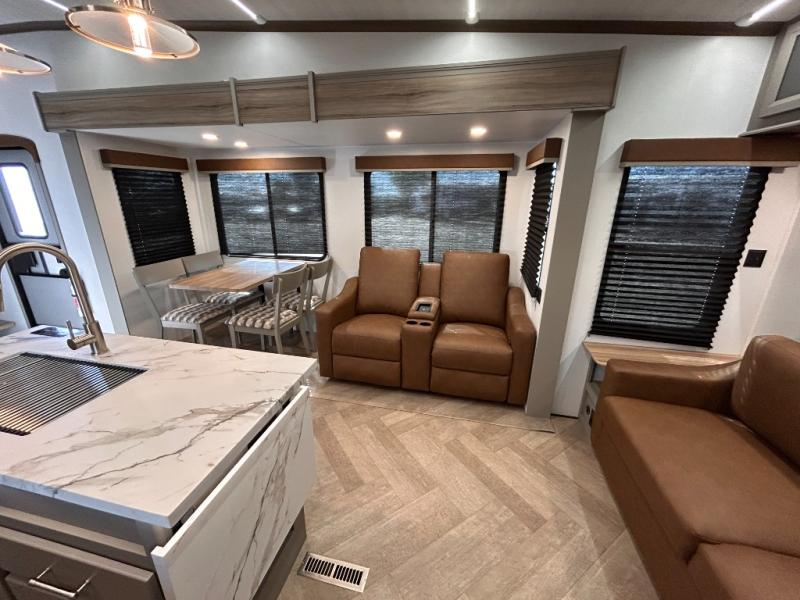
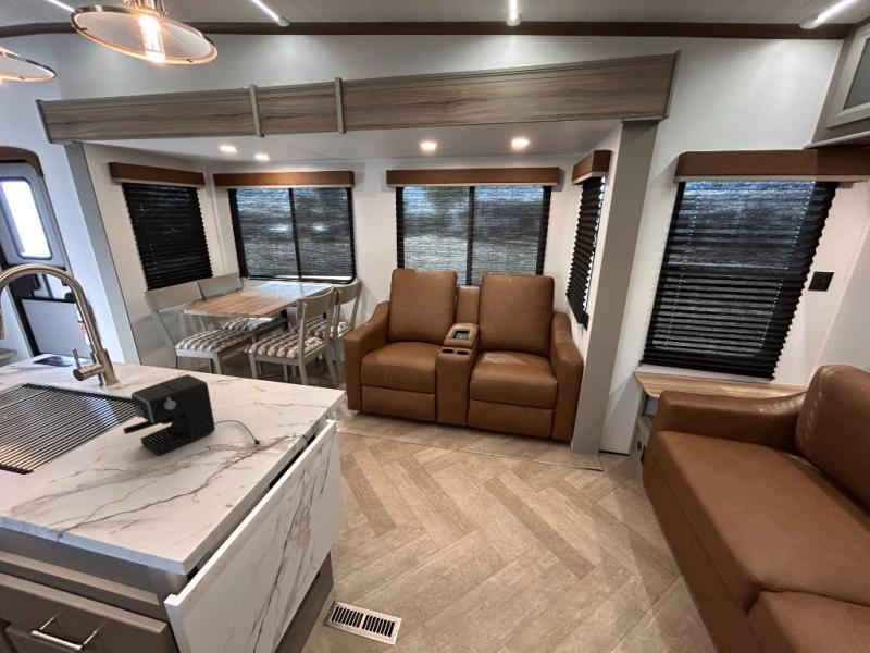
+ coffee maker (194, 419)
